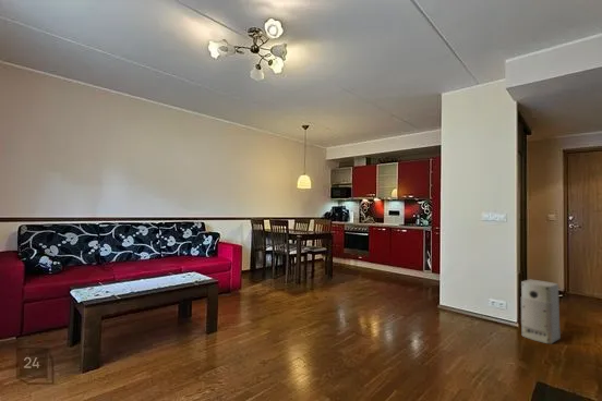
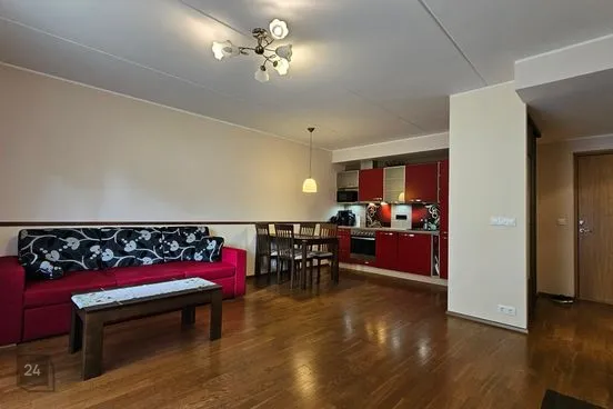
- air purifier (540, 309)
